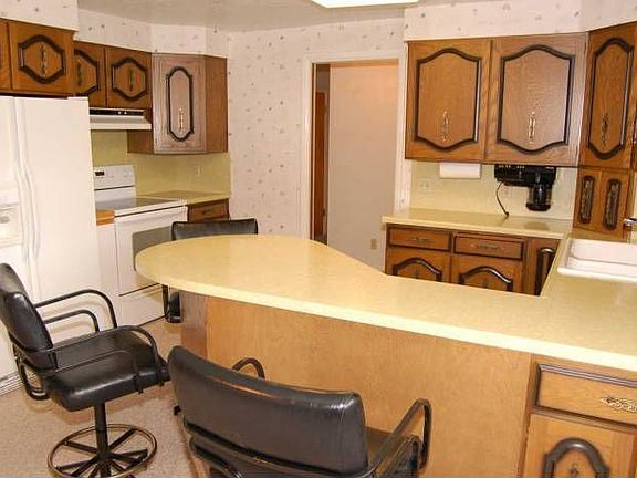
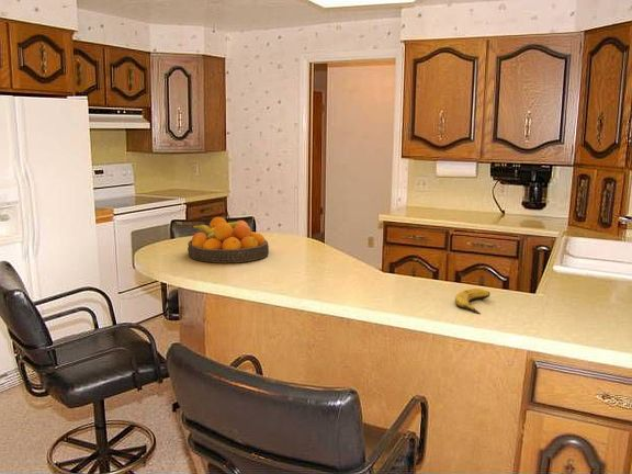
+ banana (471, 298)
+ fruit bowl (228, 237)
